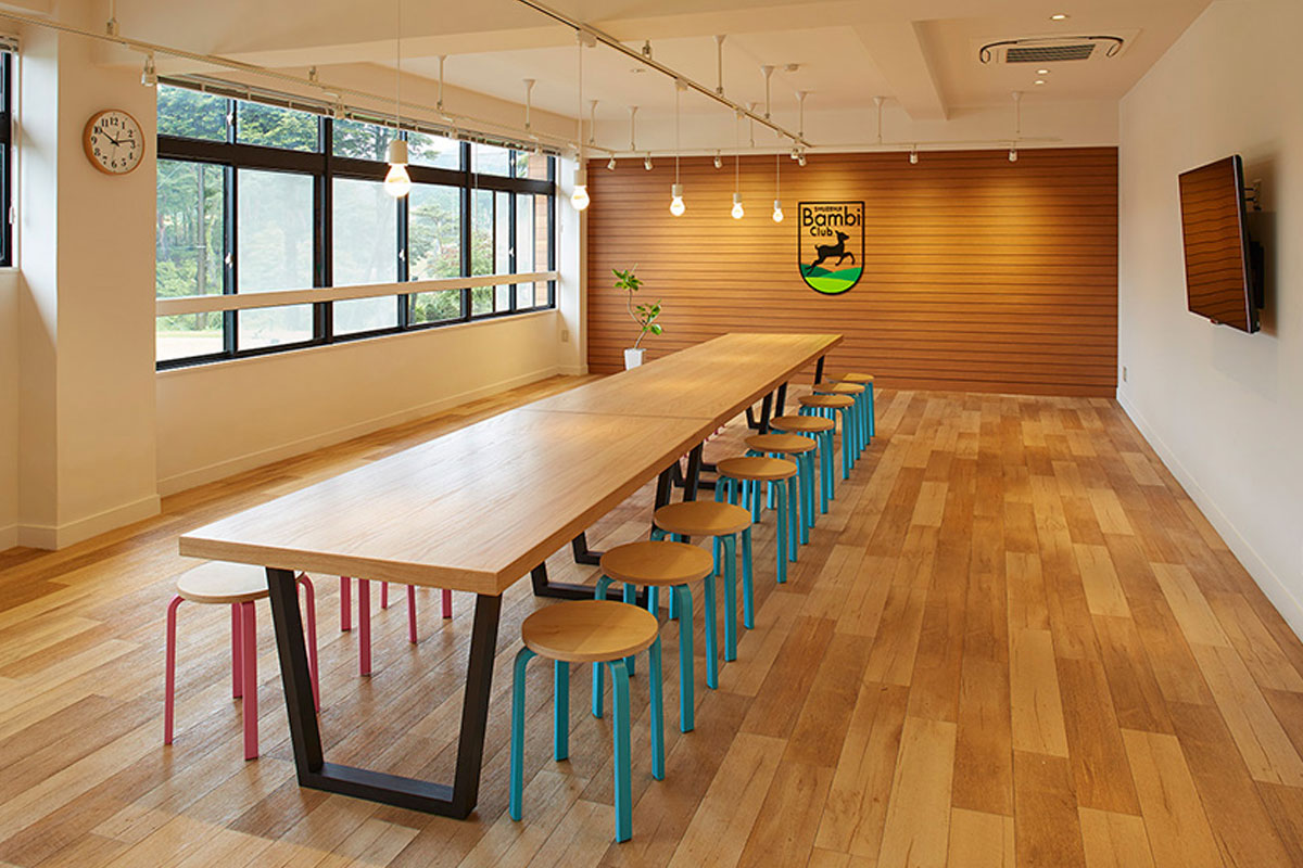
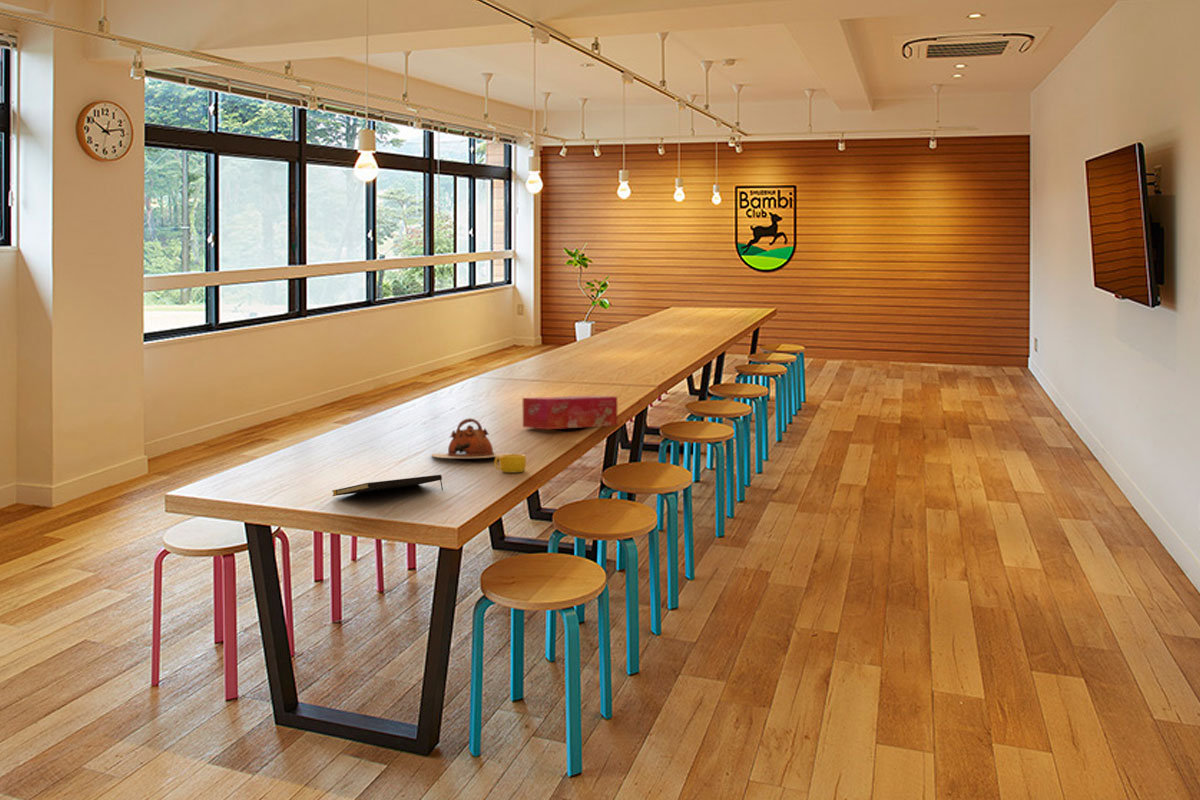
+ cup (509, 463)
+ notepad (387, 485)
+ tissue box (570, 411)
+ teapot (472, 436)
